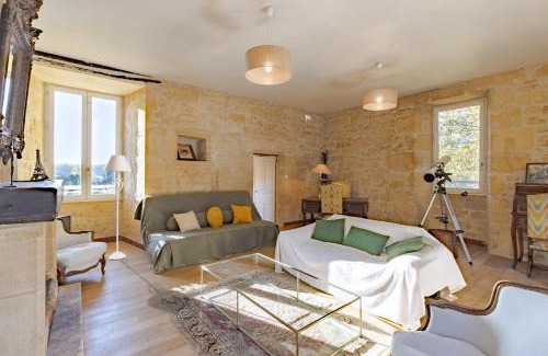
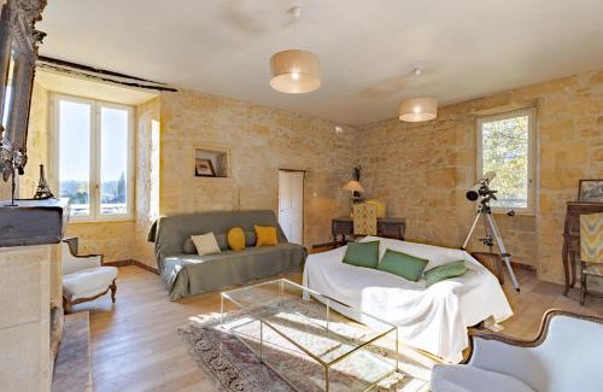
- floor lamp (117, 206)
